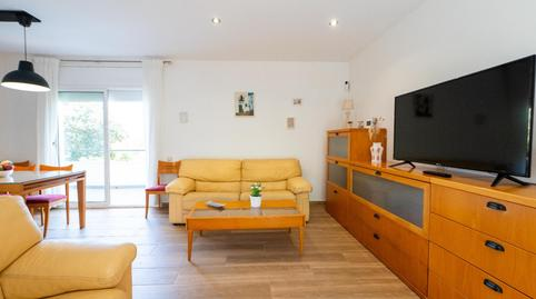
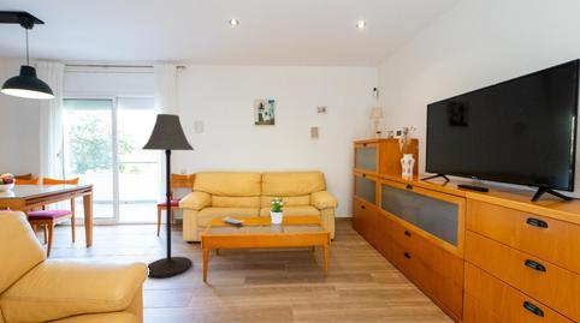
+ floor lamp (168, 192)
